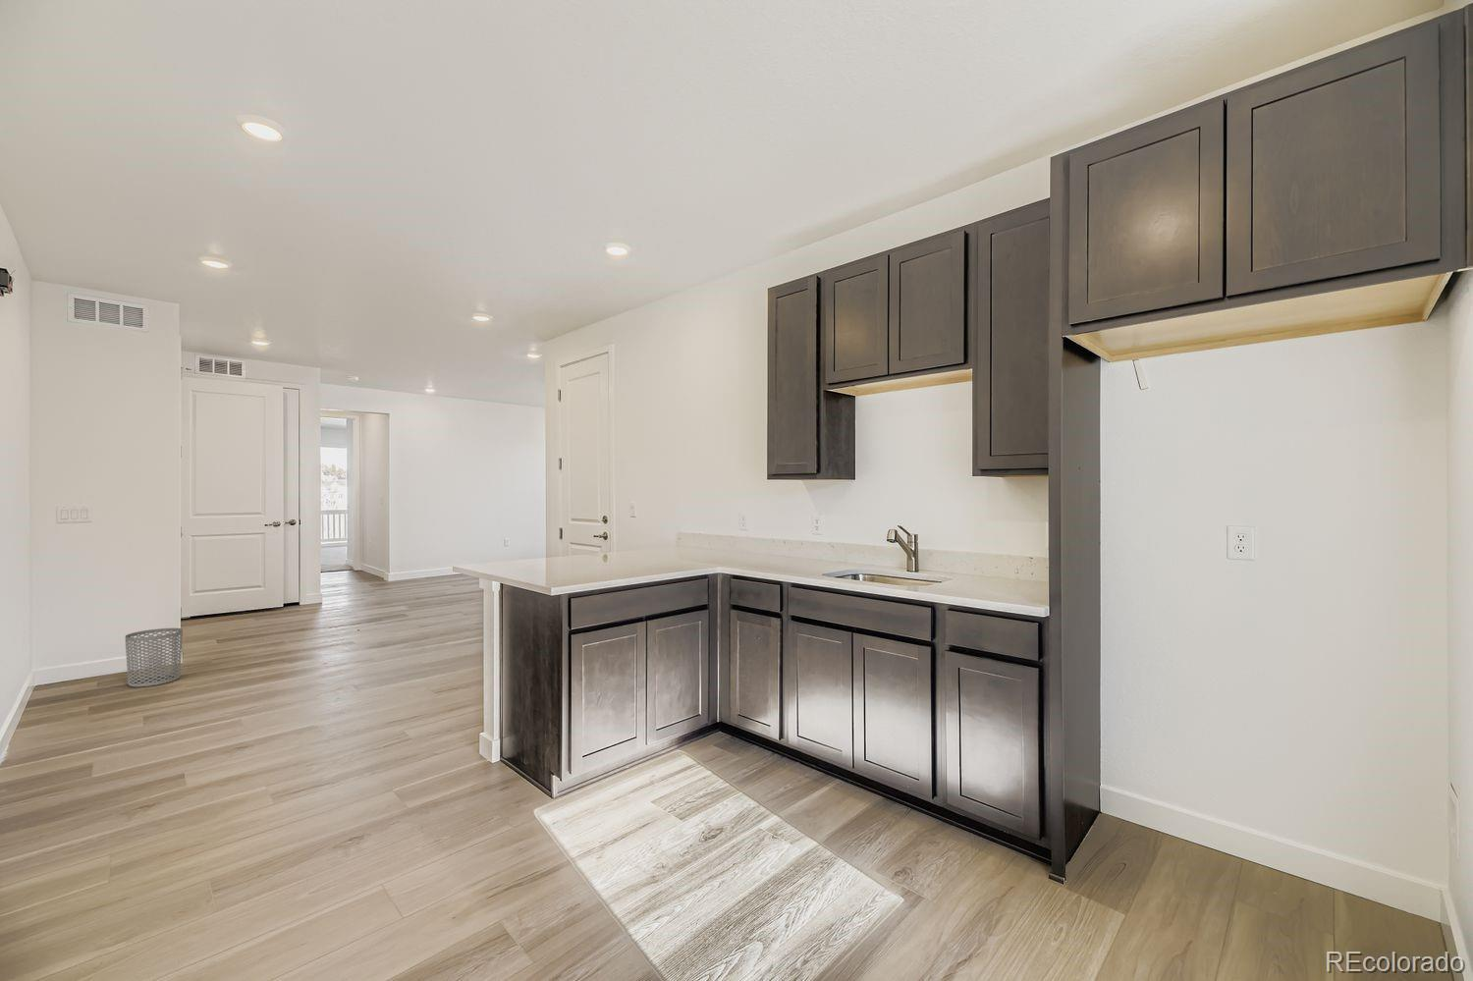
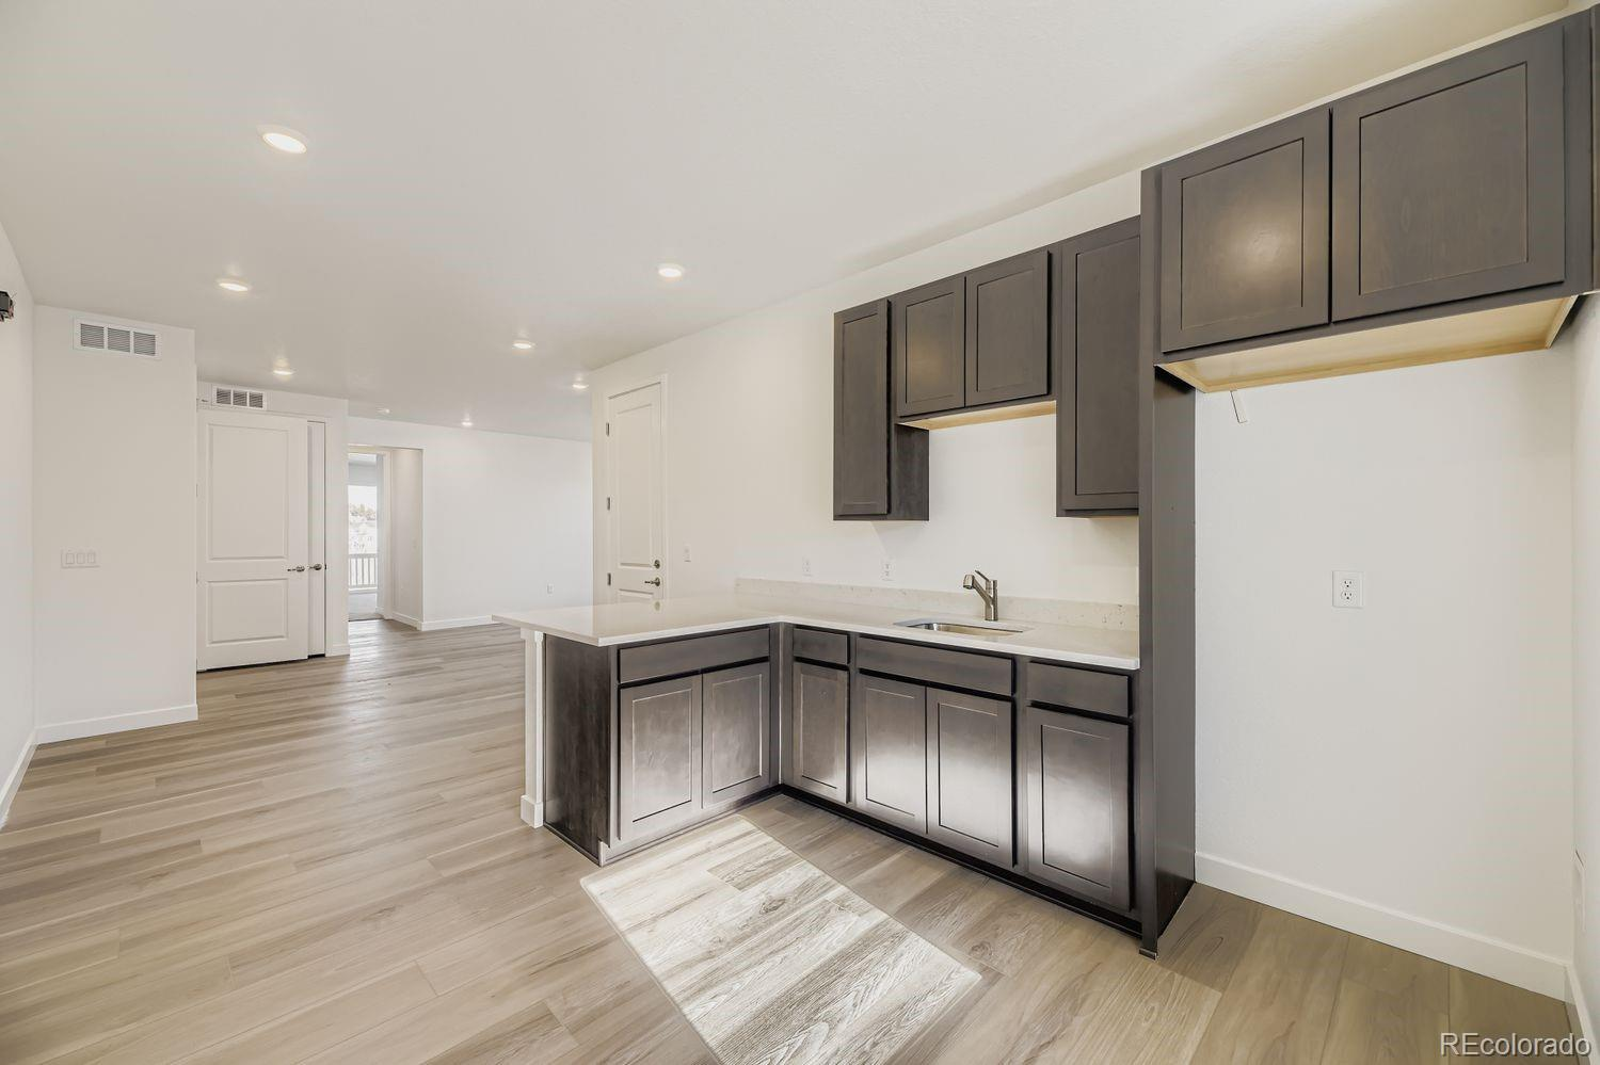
- waste bin (154, 657)
